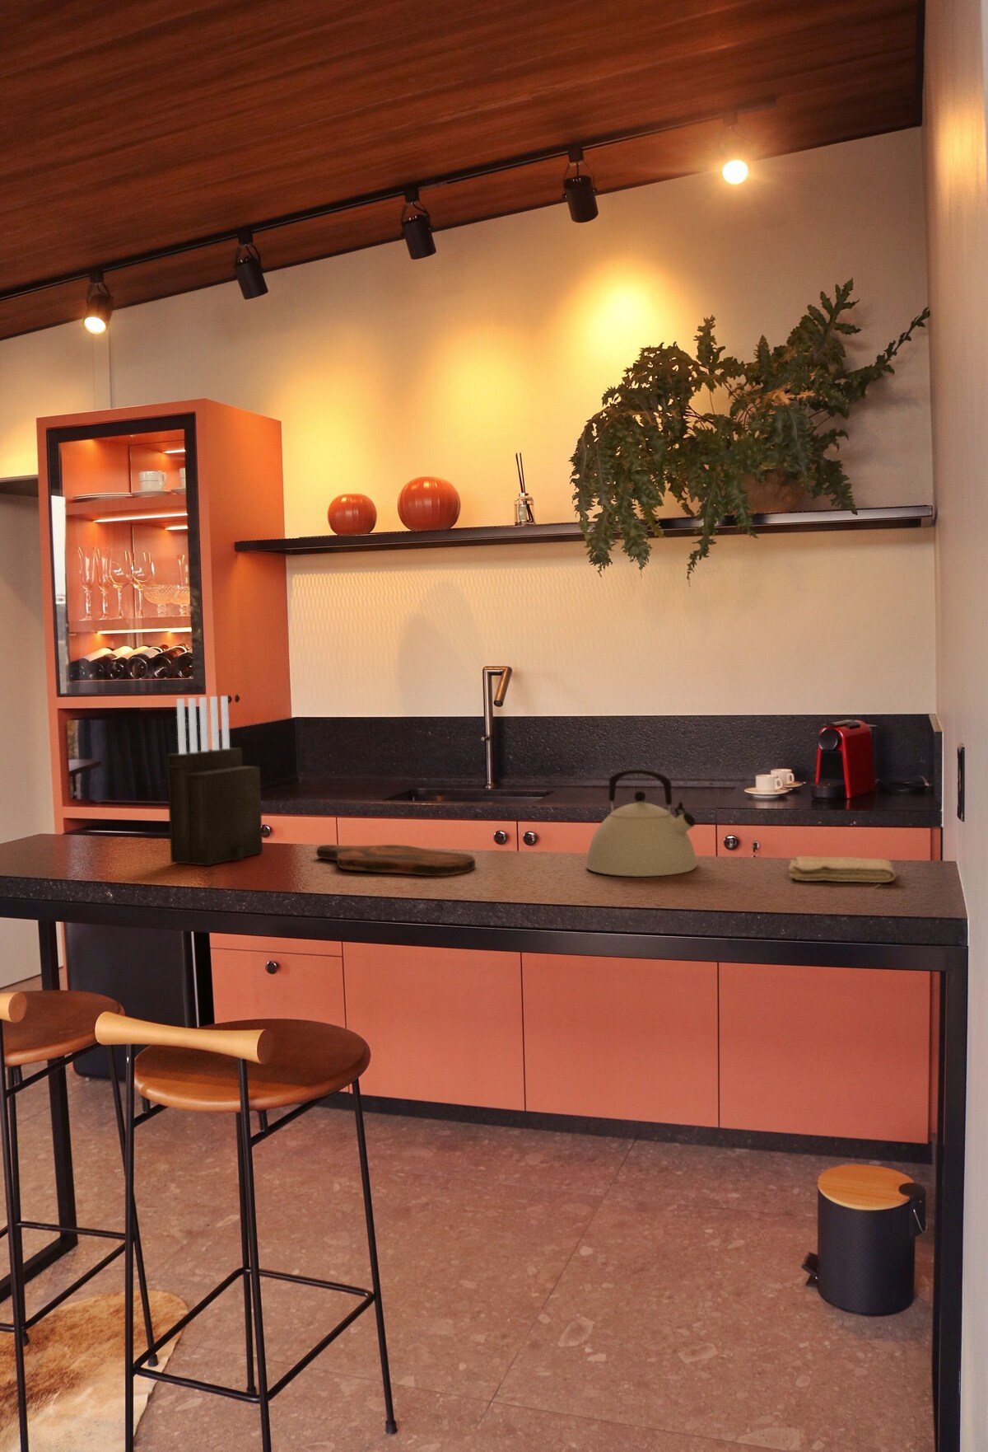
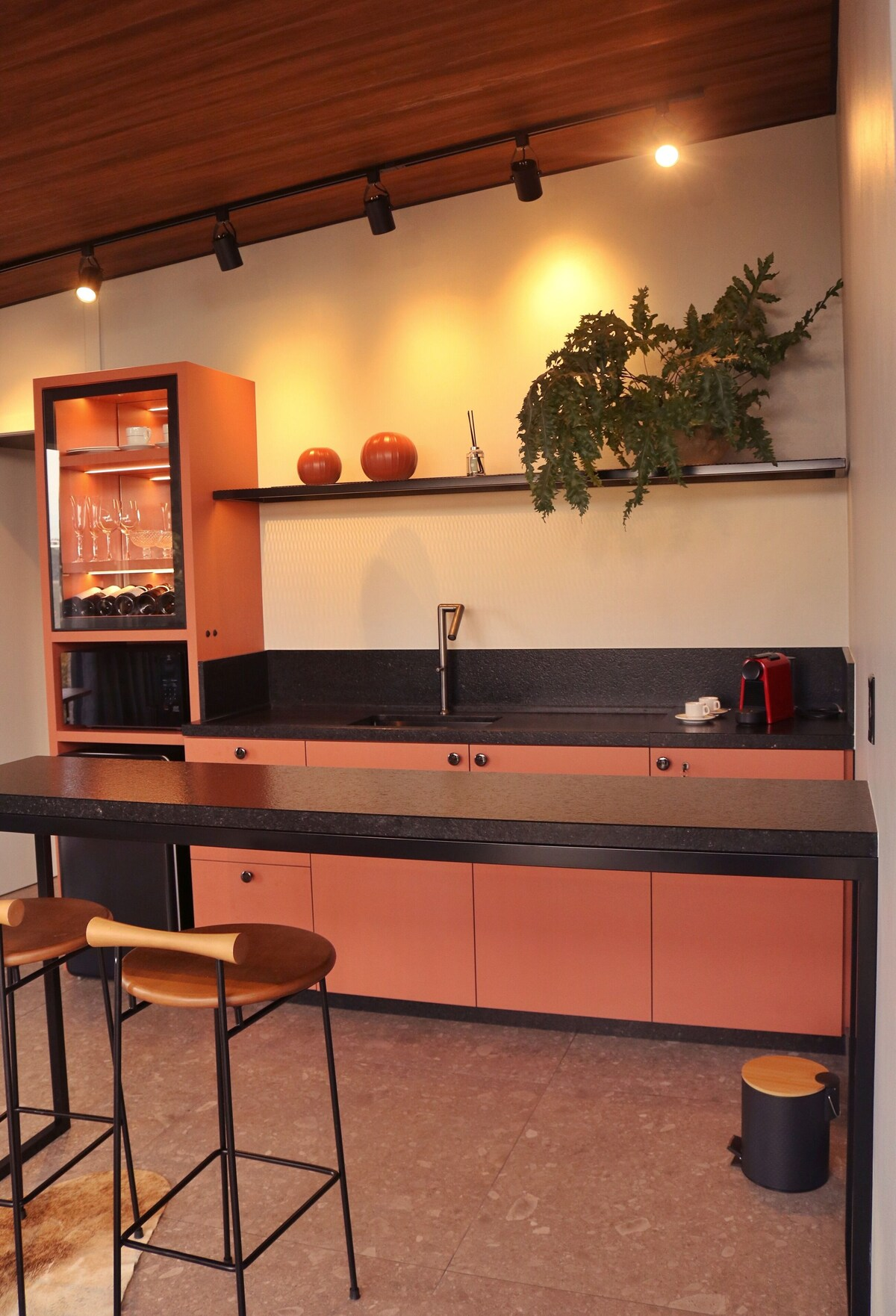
- washcloth (840, 867)
- cutting board (385, 858)
- kettle (642, 818)
- knife block (218, 778)
